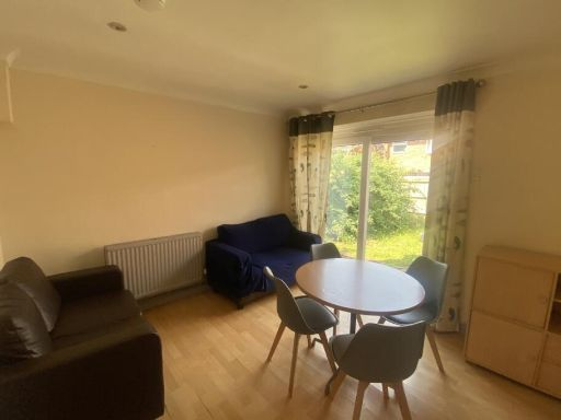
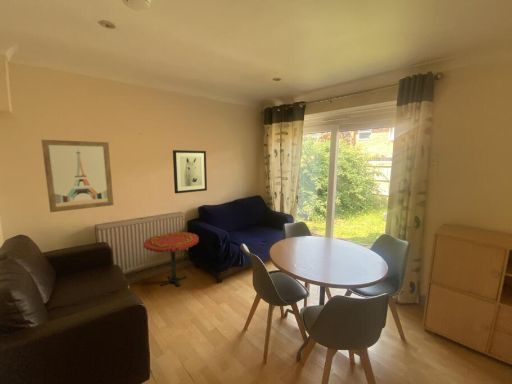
+ side table (173, 260)
+ wall art (190, 171)
+ wall art (80, 175)
